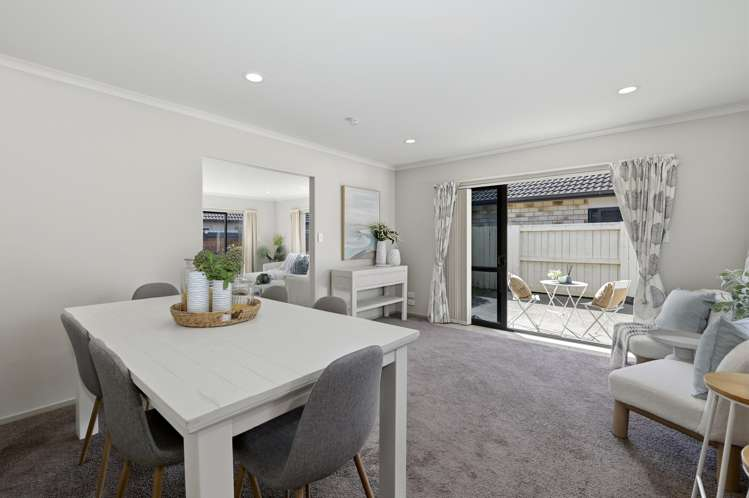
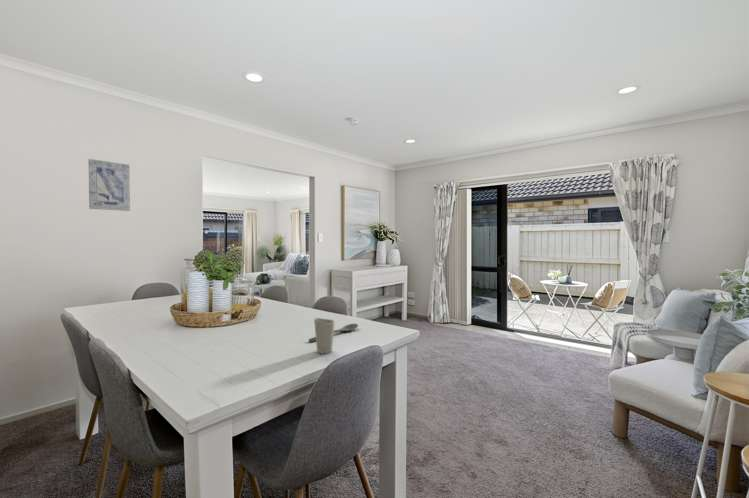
+ wall art (110, 185)
+ spoon (334, 331)
+ cup (324, 334)
